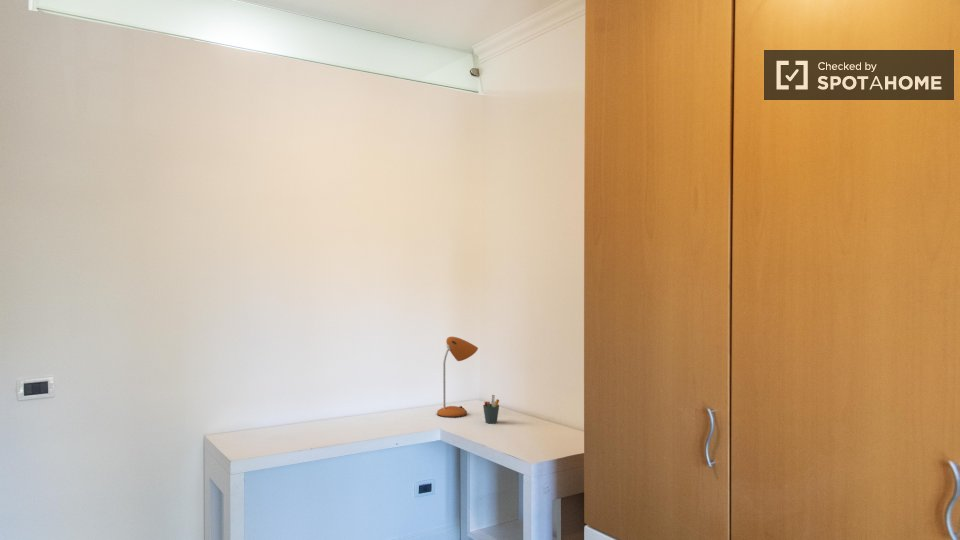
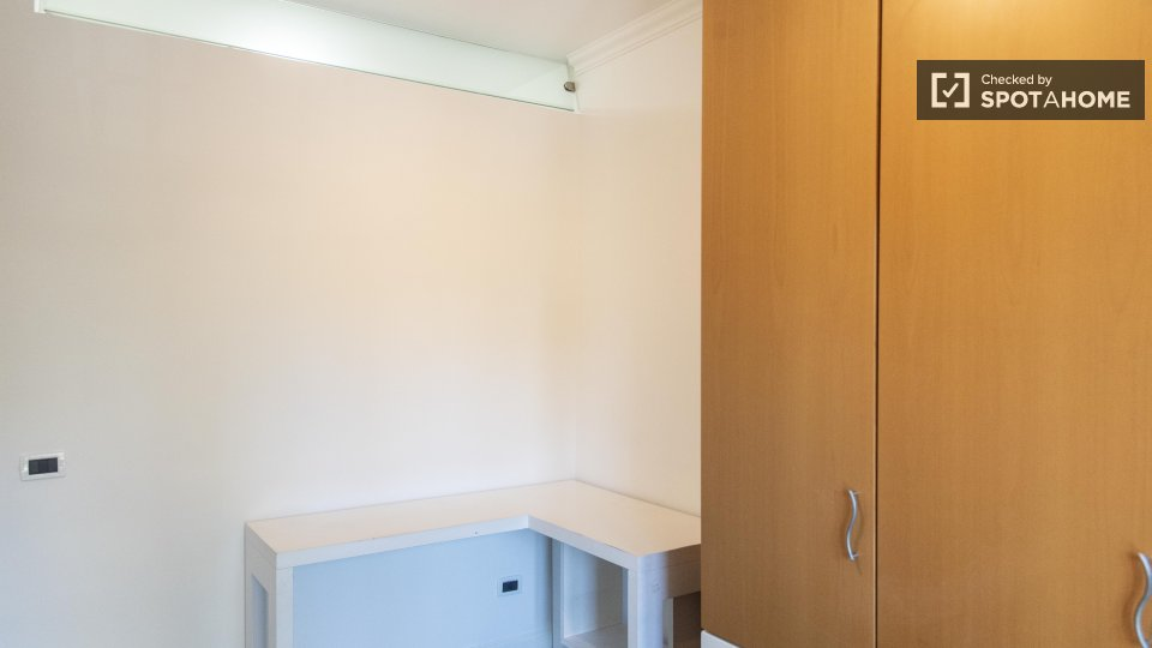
- pen holder (491, 409)
- desk lamp (444, 374)
